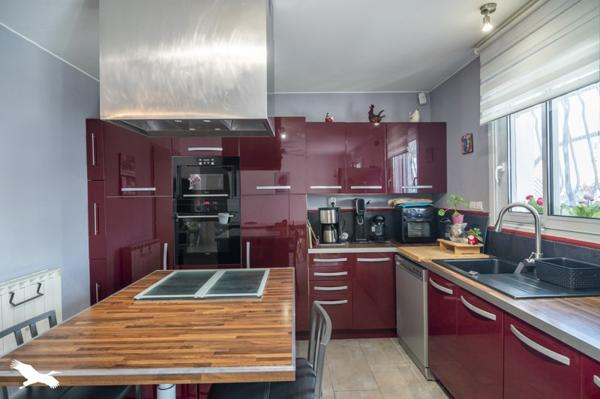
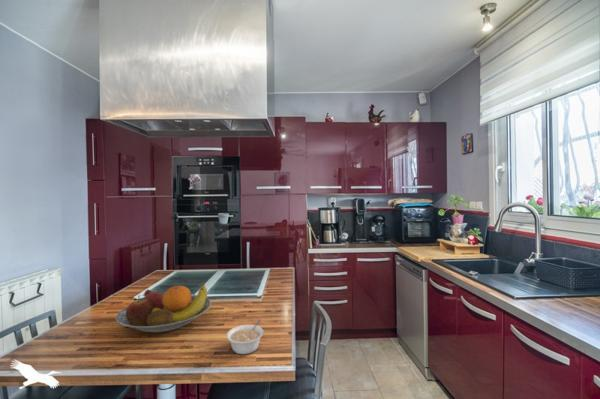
+ fruit bowl (166, 304)
+ legume (245, 338)
